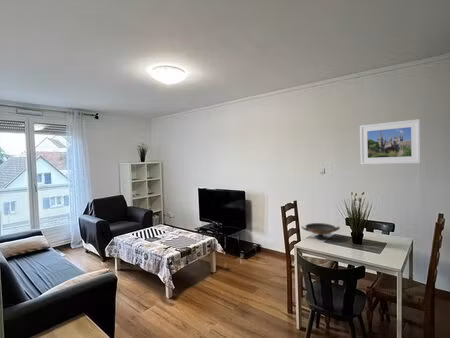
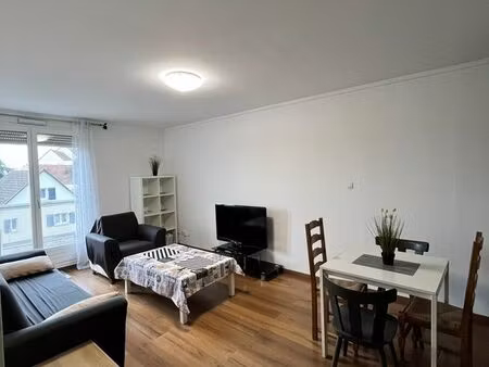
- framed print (388, 143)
- decorative bowl (320, 231)
